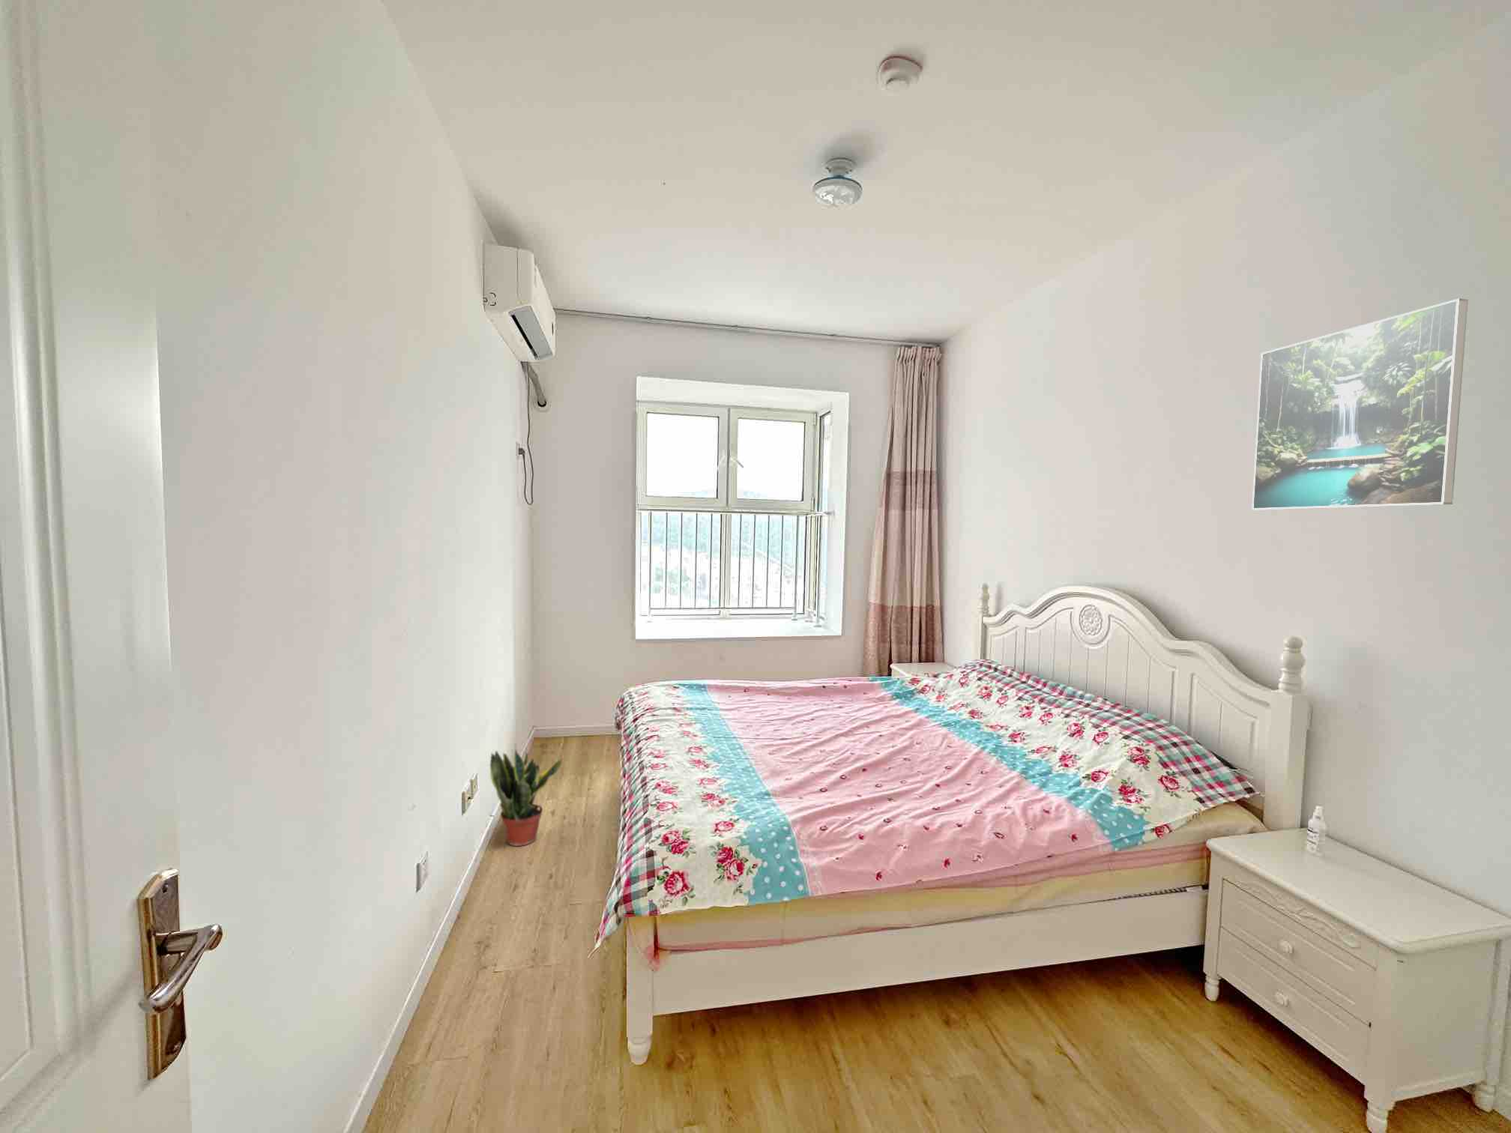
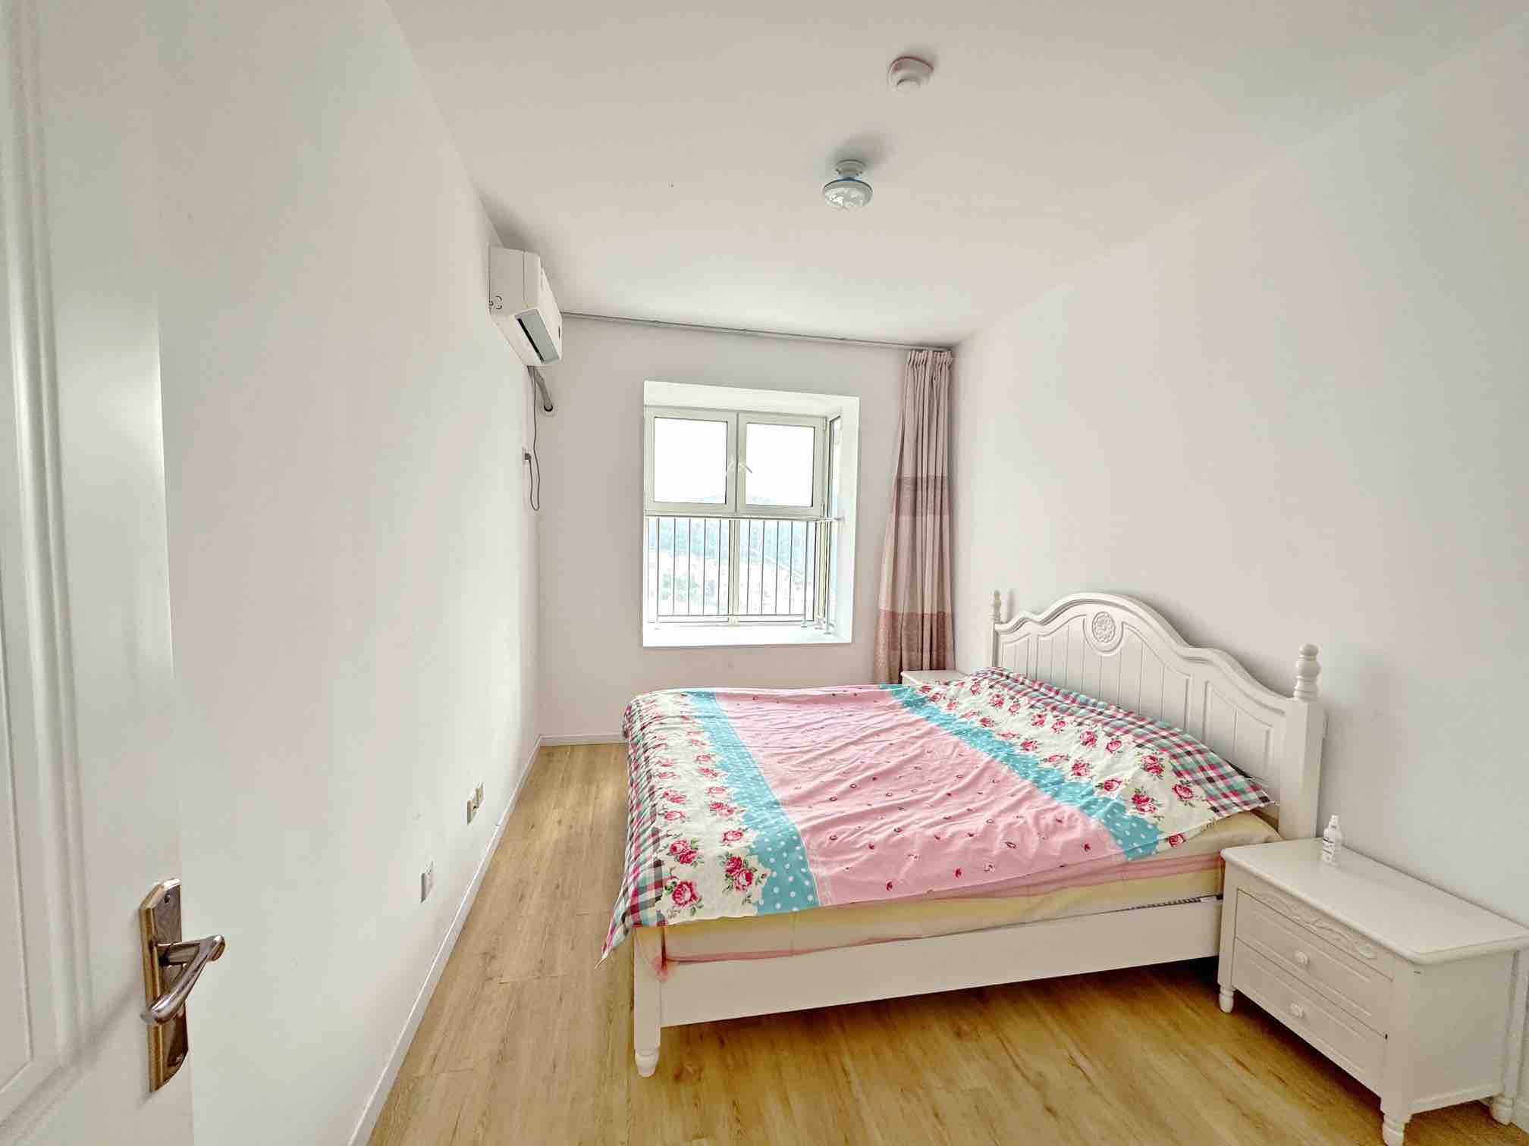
- potted plant (527, 787)
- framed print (1344, 419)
